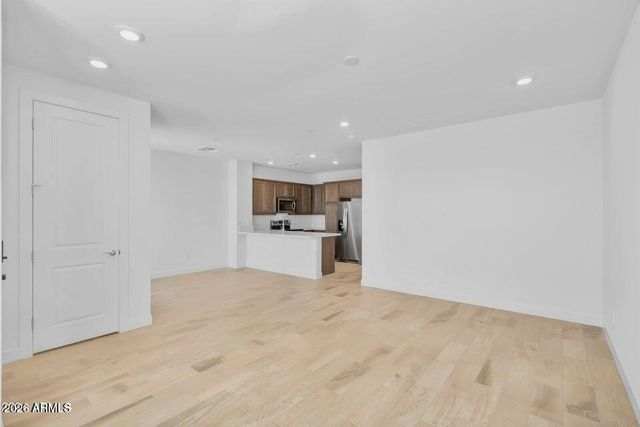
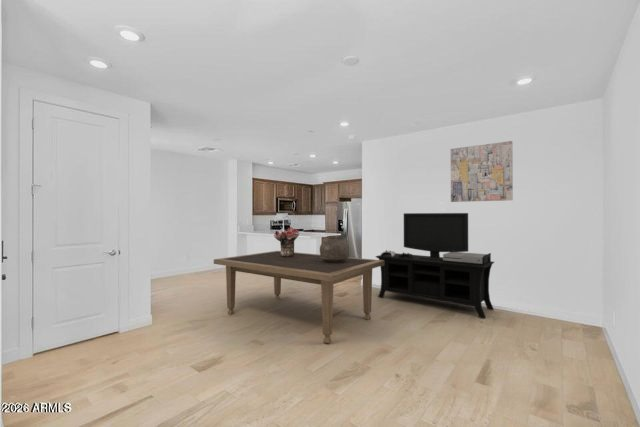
+ ceramic pot (334, 248)
+ wall art (479, 173)
+ bouquet (286, 241)
+ media console (431, 258)
+ dining table (300, 281)
